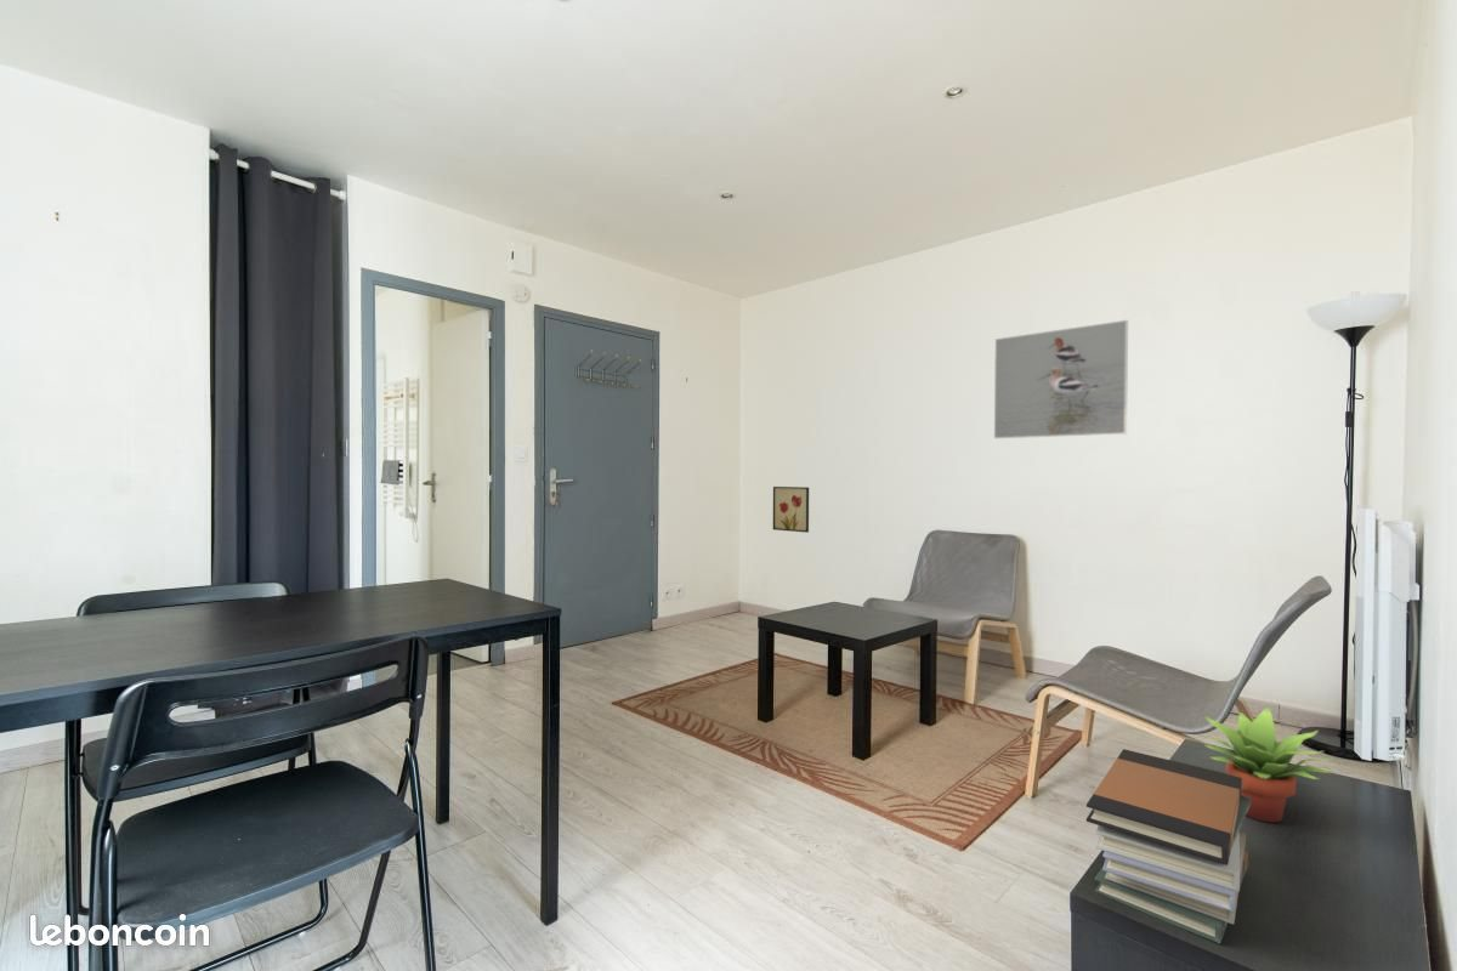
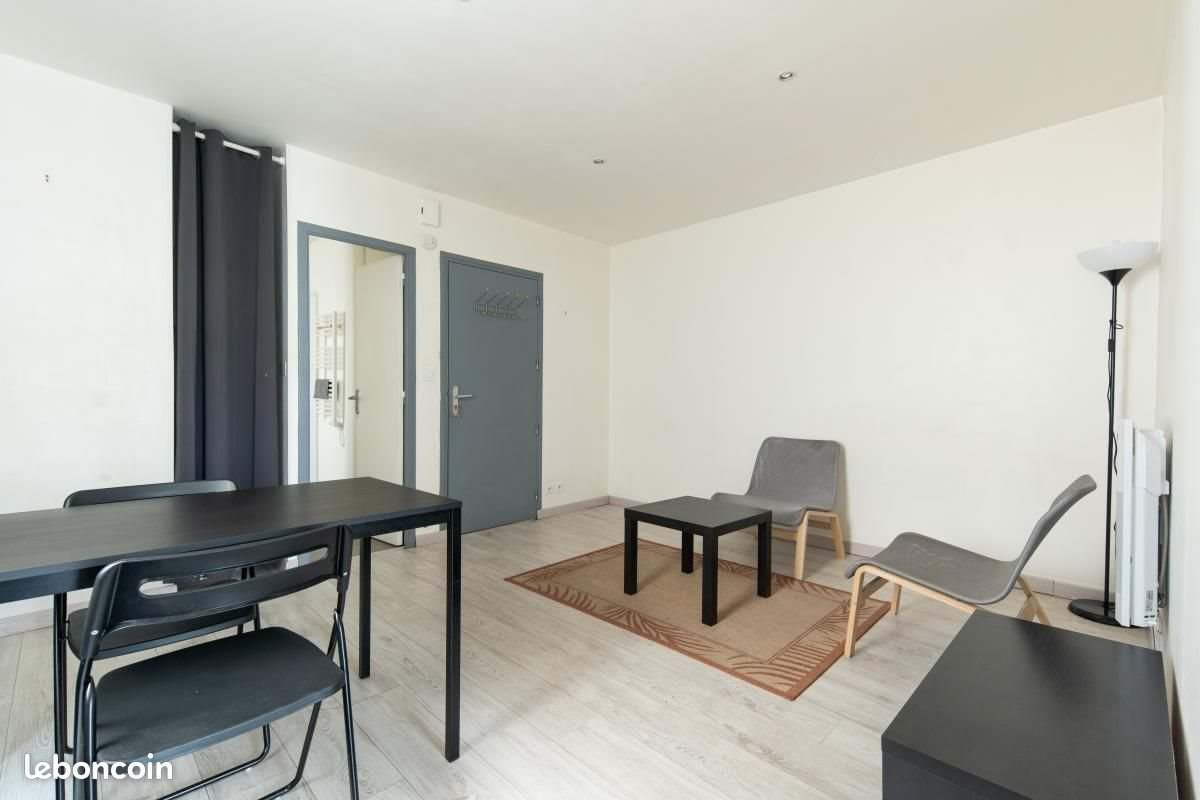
- wall art (790, 509)
- succulent plant (1265, 766)
- book stack (1170, 835)
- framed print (1056, 382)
